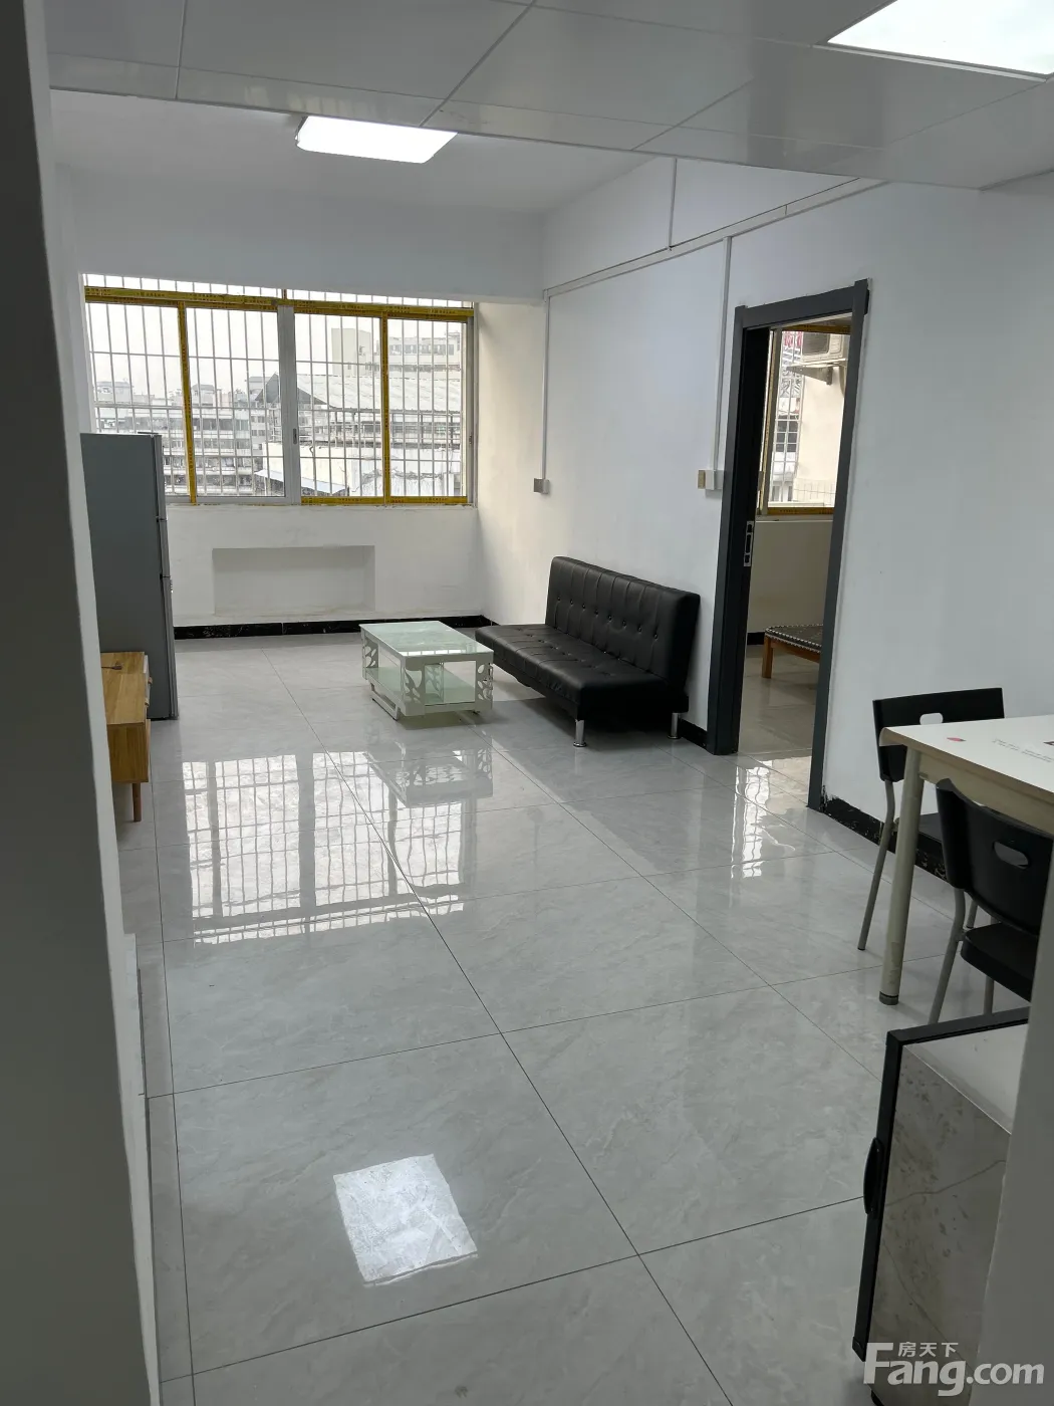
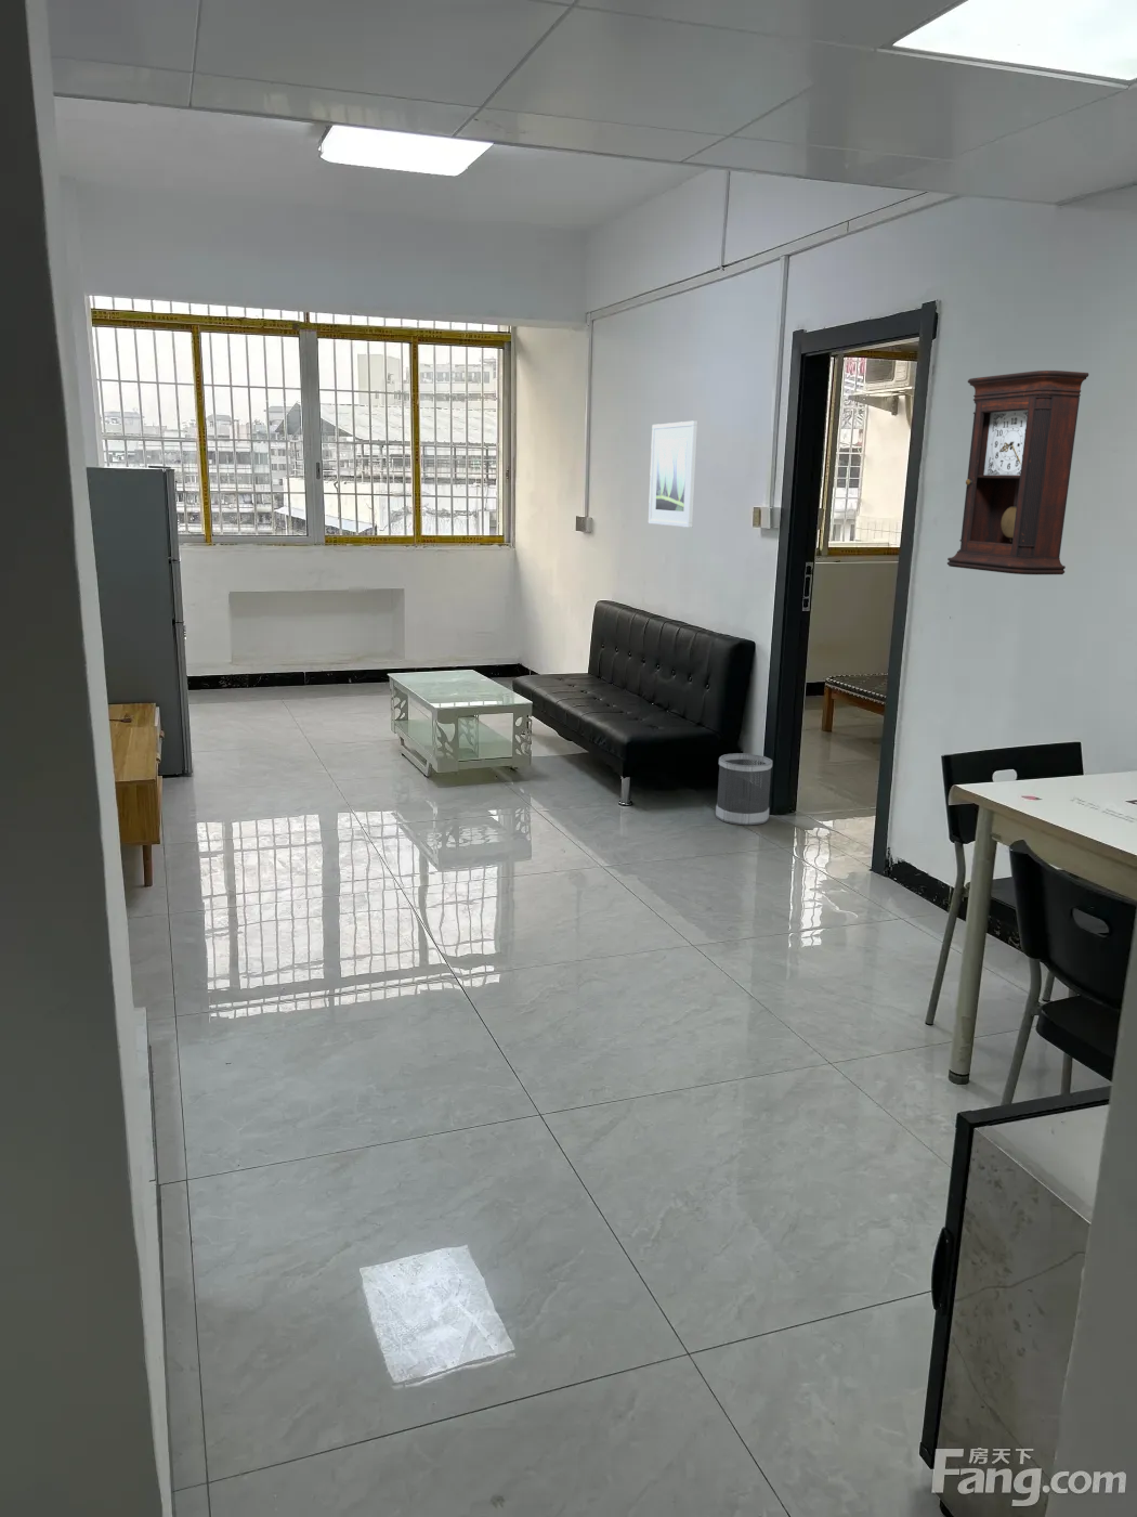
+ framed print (671, 474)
+ pendulum clock (1009, 474)
+ wastebasket (743, 788)
